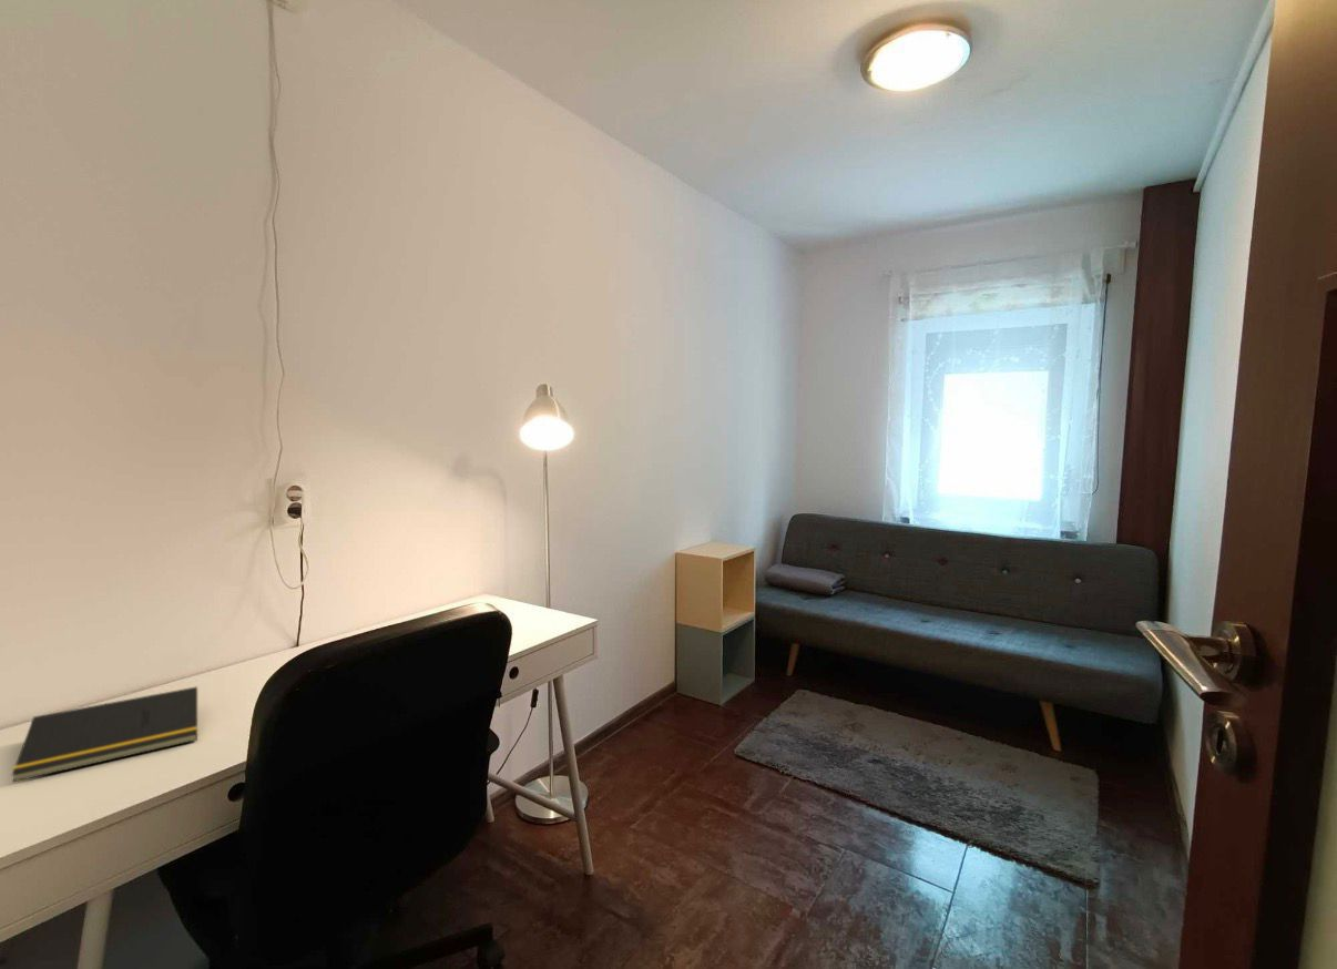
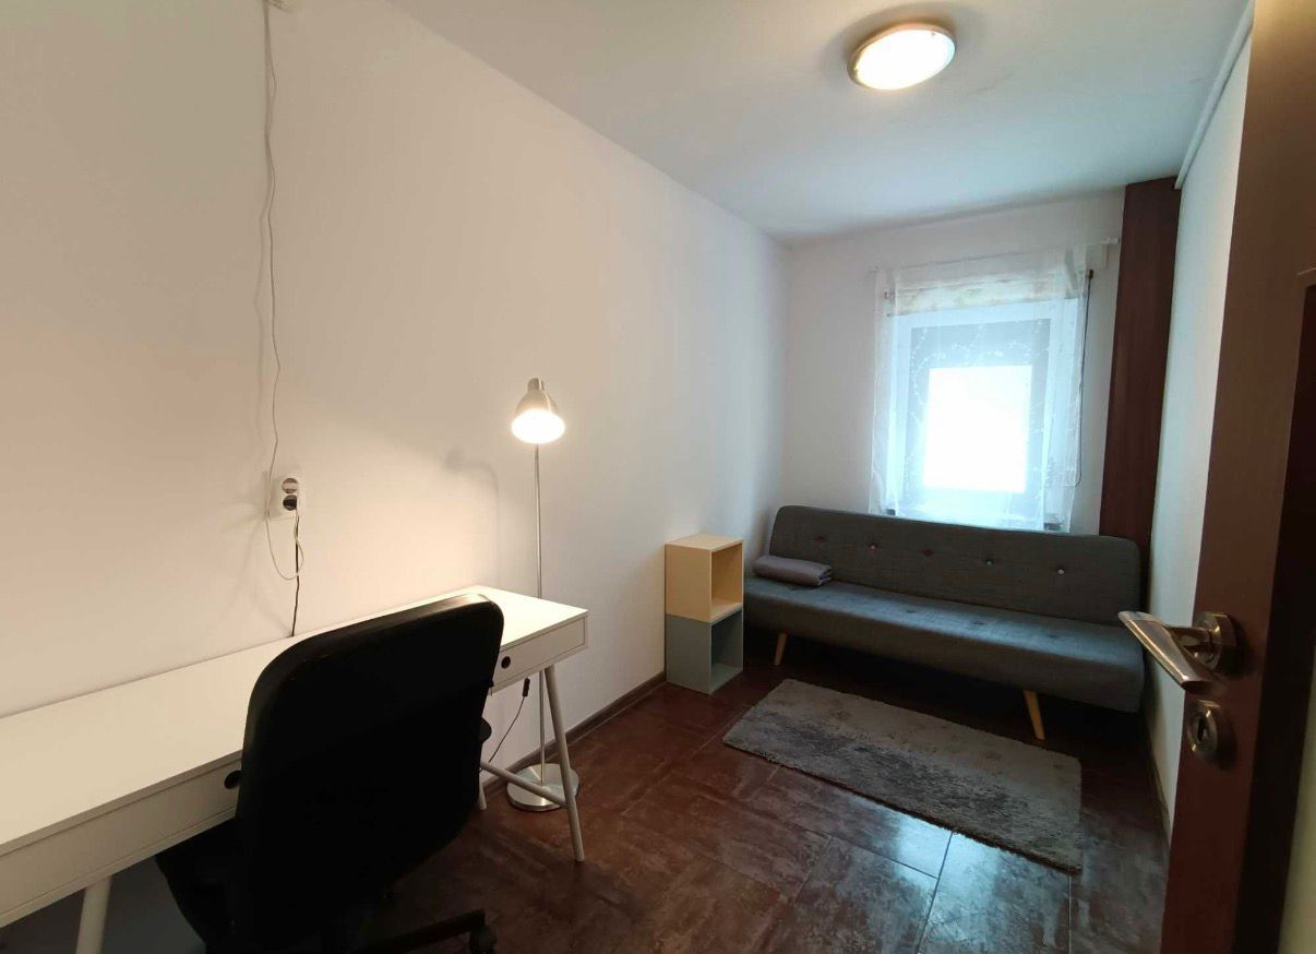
- notepad (115, 728)
